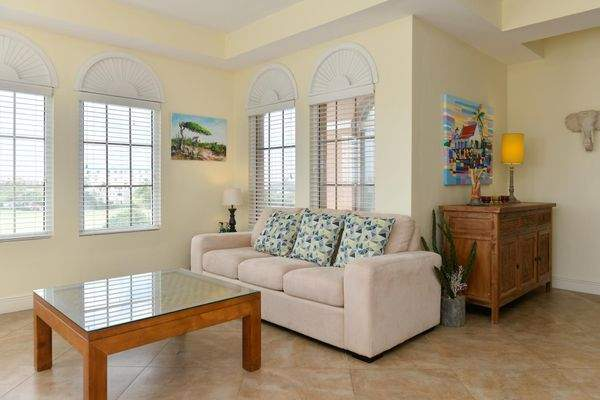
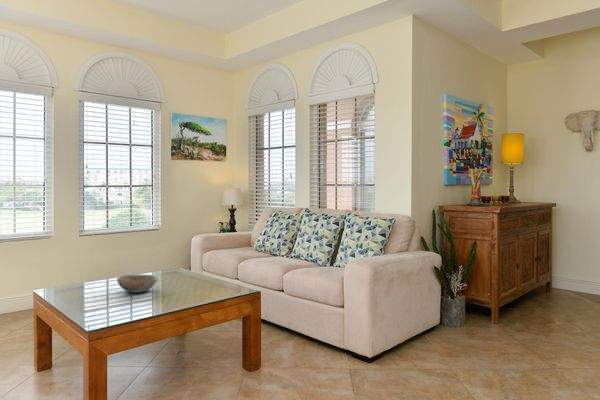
+ bowl (137, 283)
